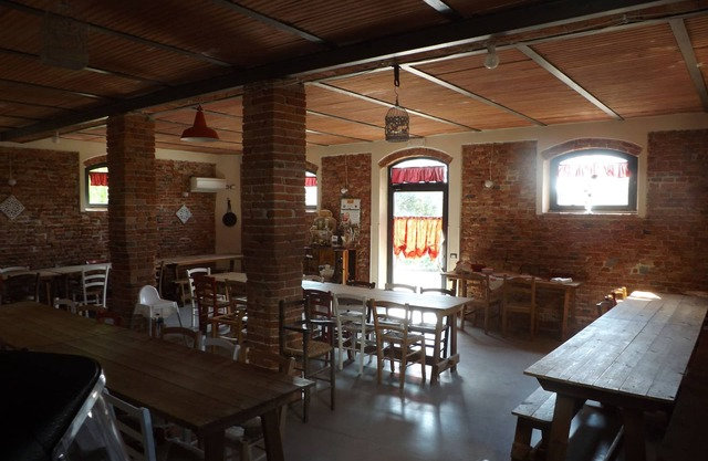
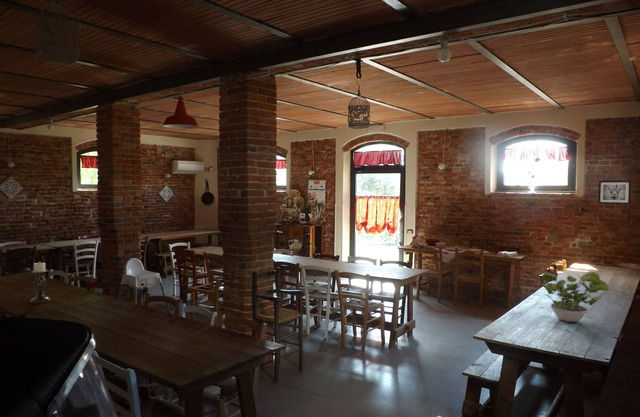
+ potted plant (572, 295)
+ candle holder (40, 281)
+ wall art (614, 192)
